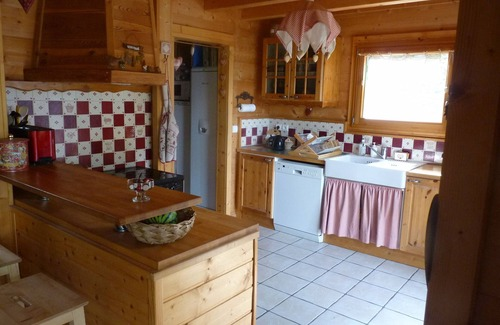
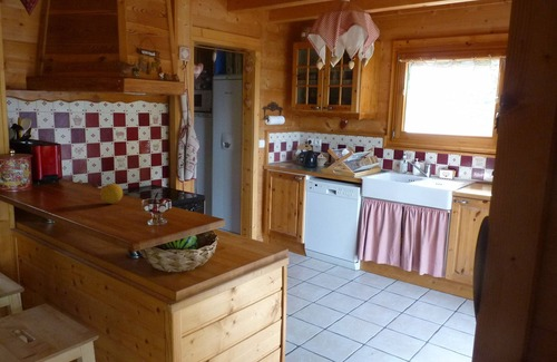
+ fruit (111, 193)
